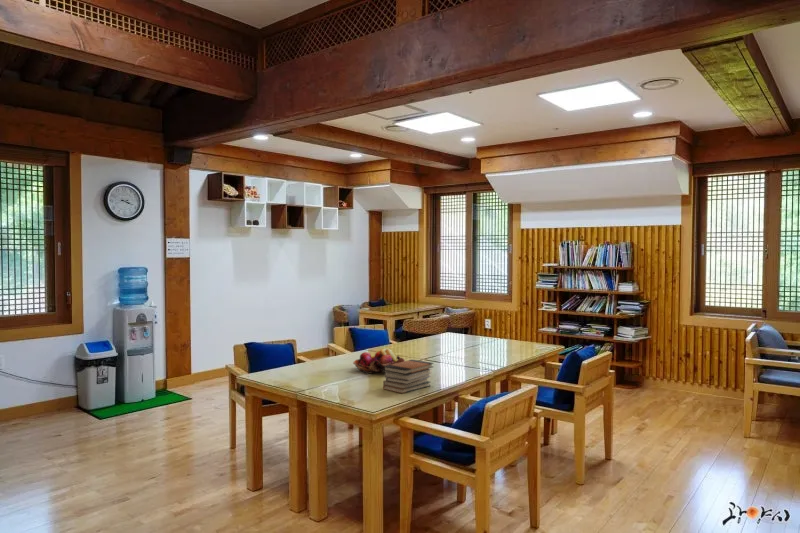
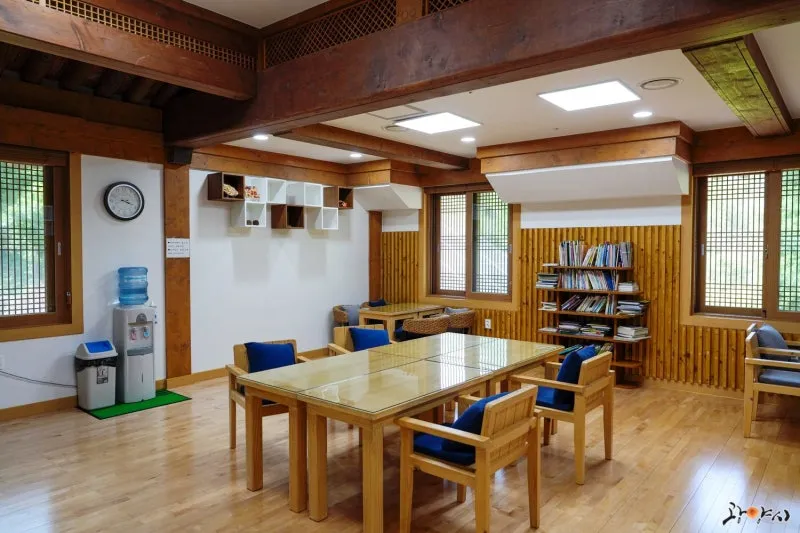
- book stack (408, 375)
- fruit basket (380, 360)
